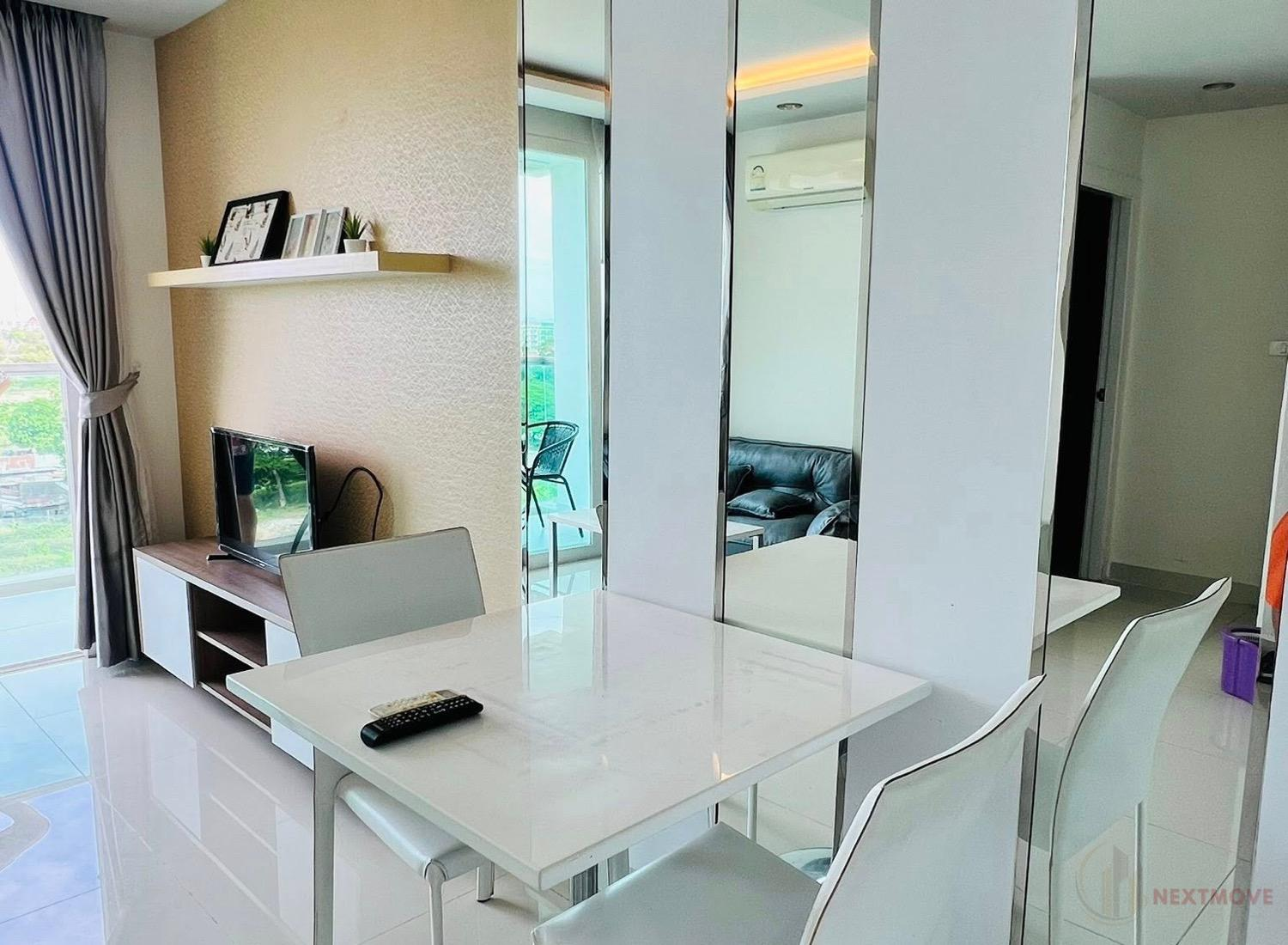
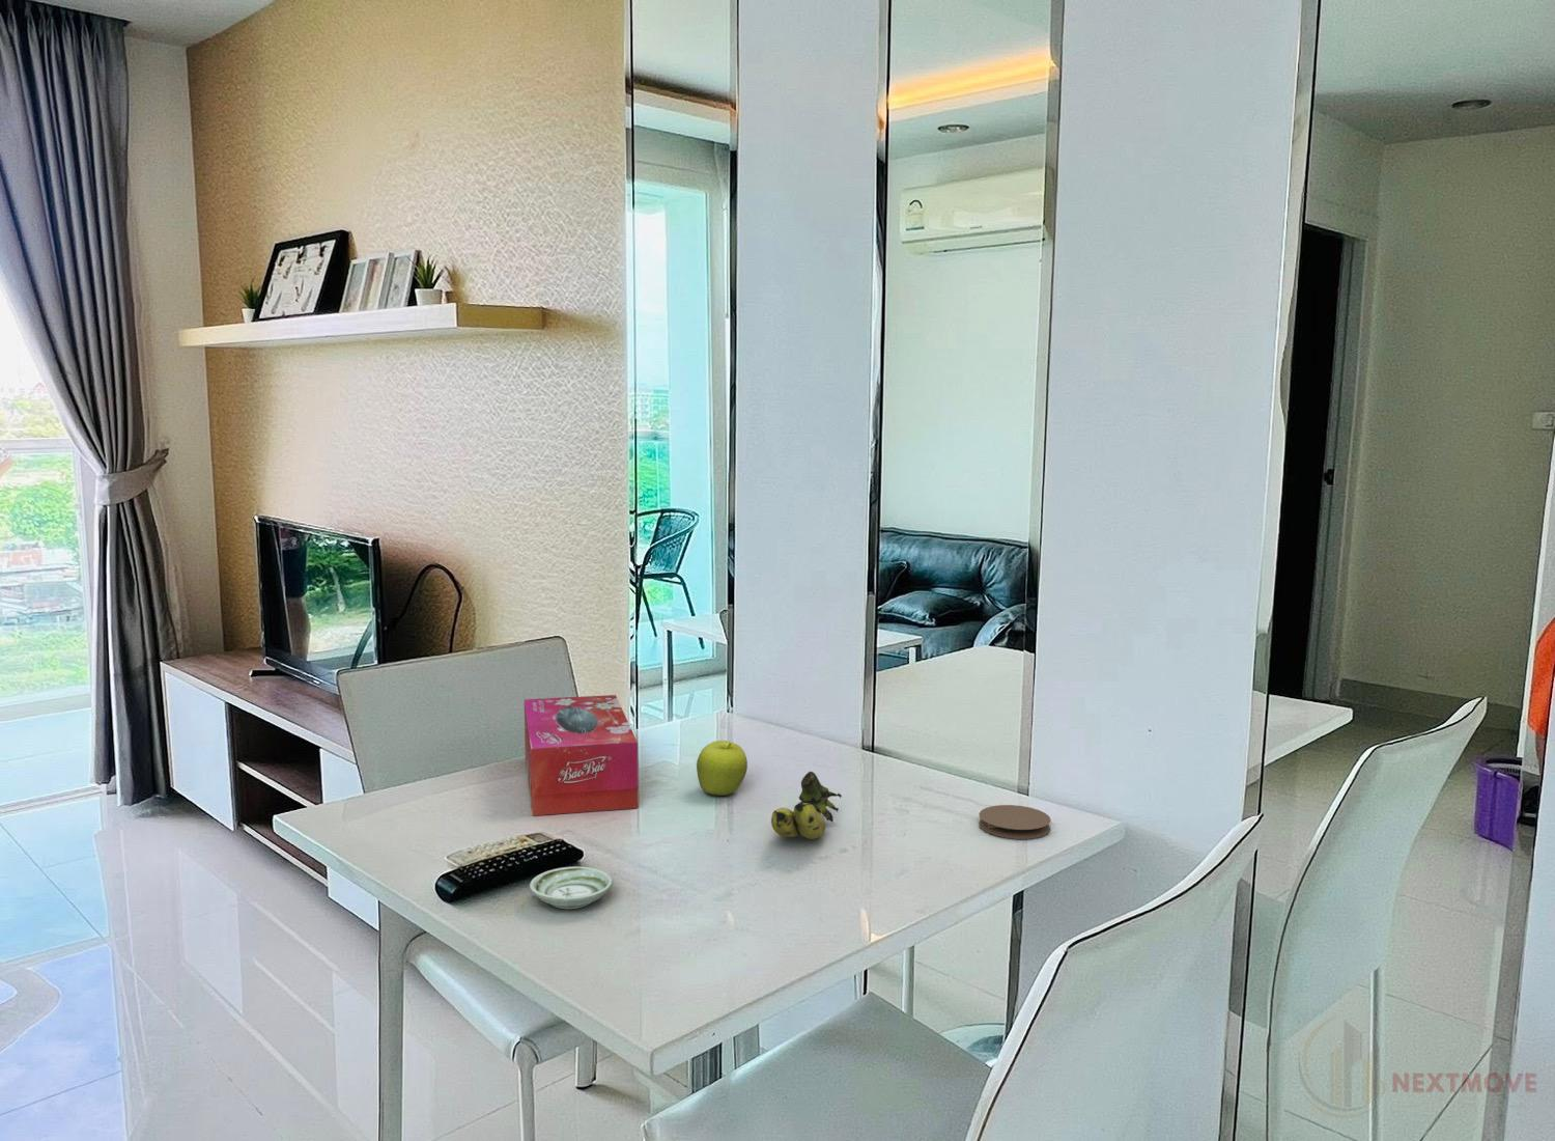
+ saucer (571, 890)
+ fruit (722, 768)
+ banana (803, 809)
+ tissue box (577, 750)
+ coaster (1014, 821)
